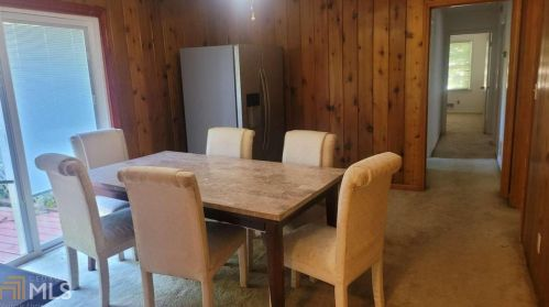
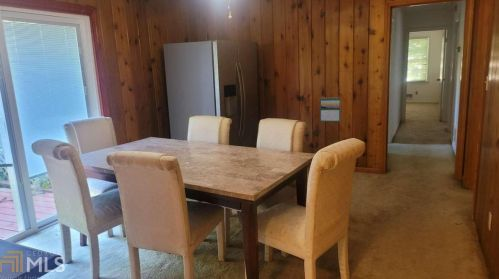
+ calendar (330, 109)
